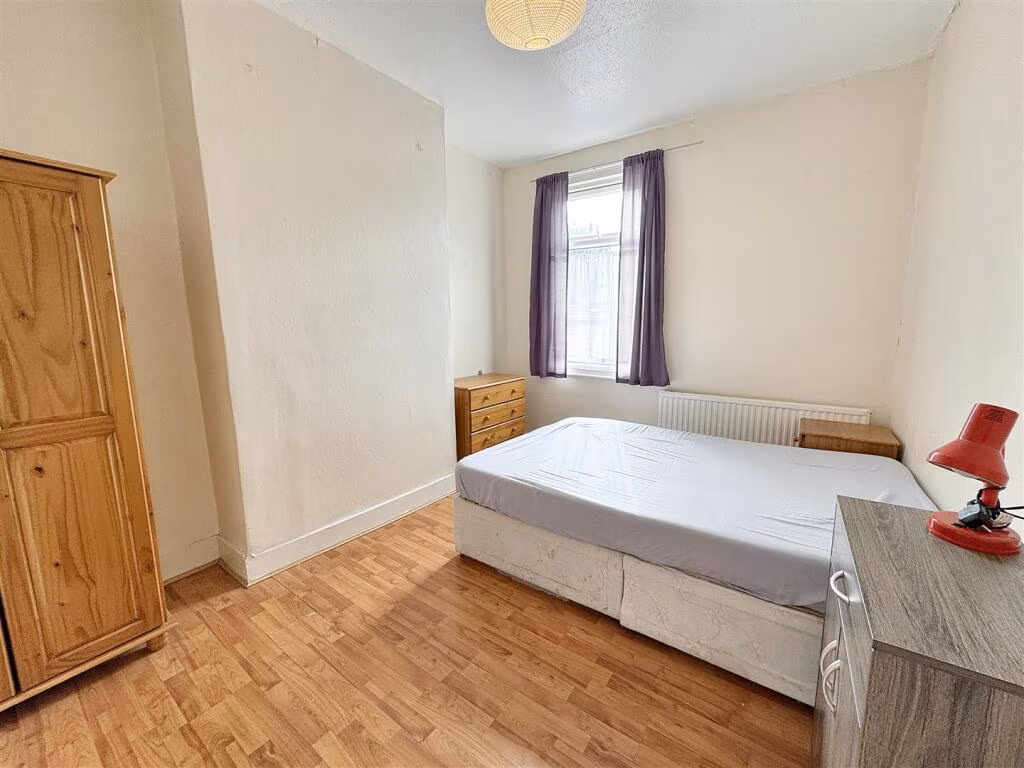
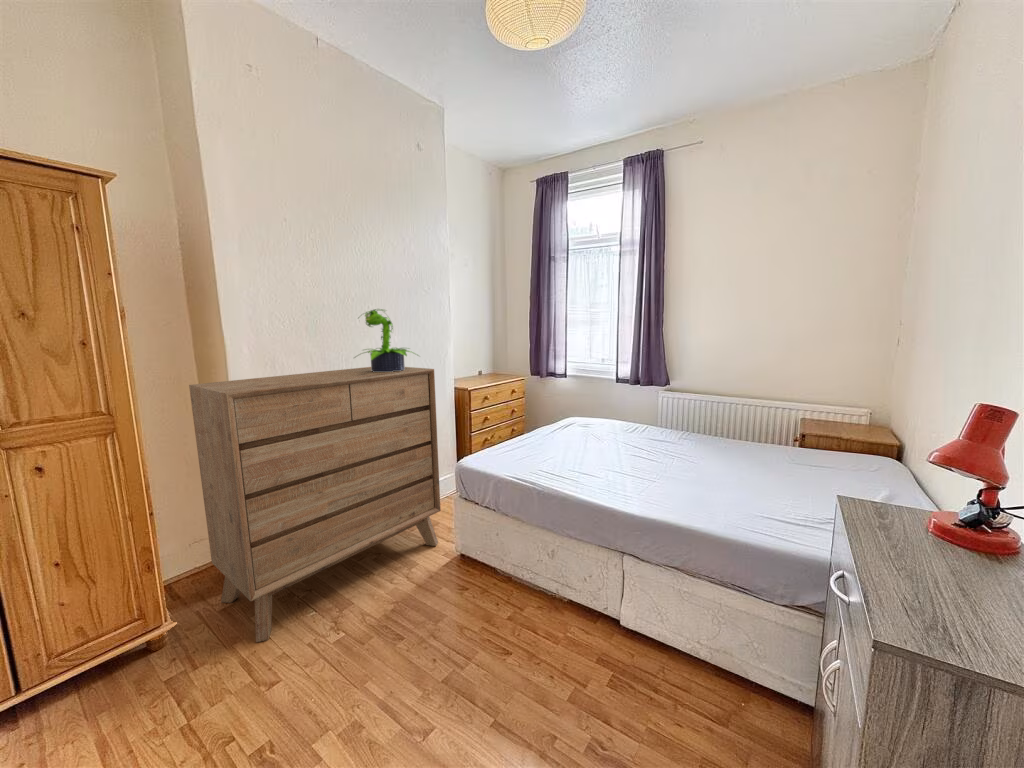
+ potted plant (386, 339)
+ dresser (334, 475)
